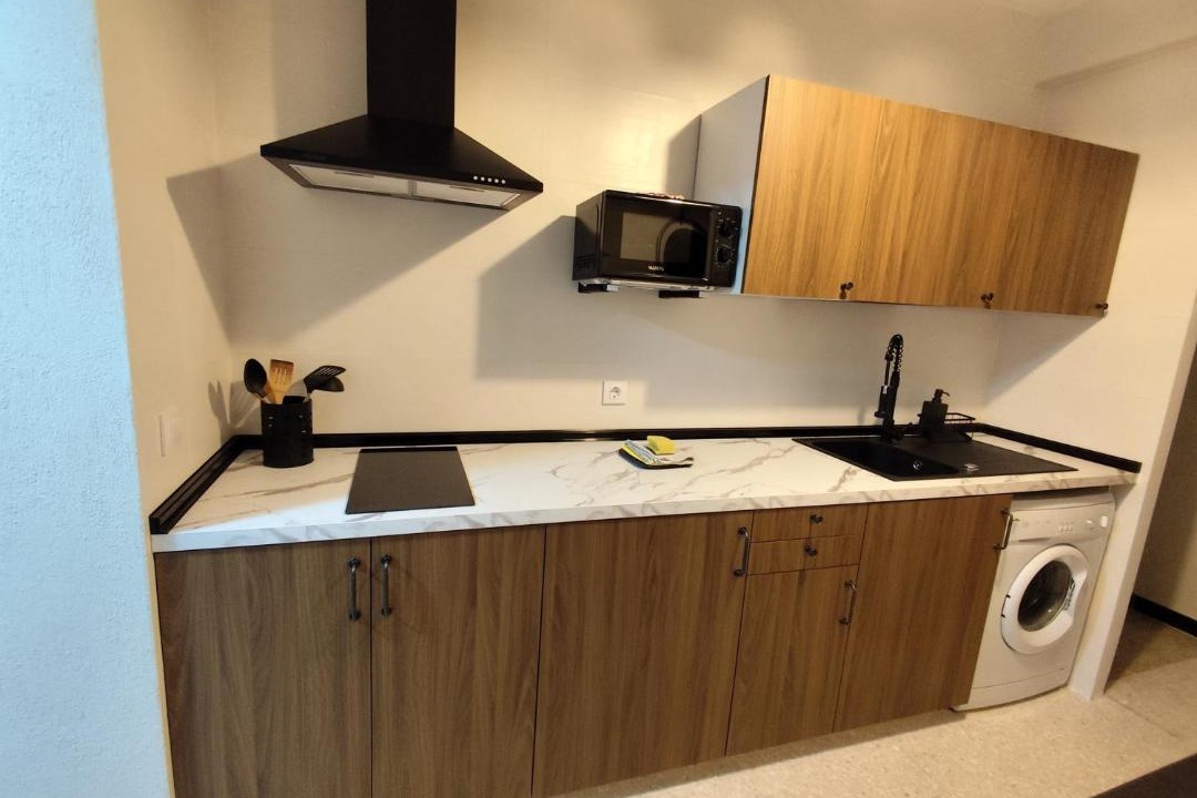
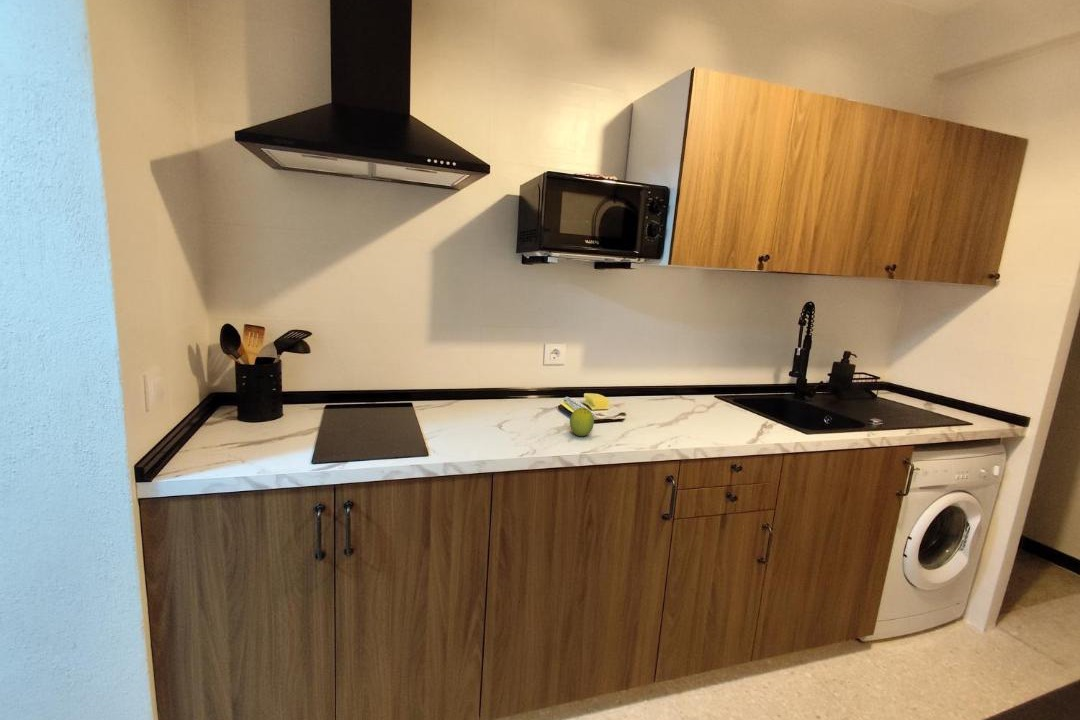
+ fruit (581, 421)
